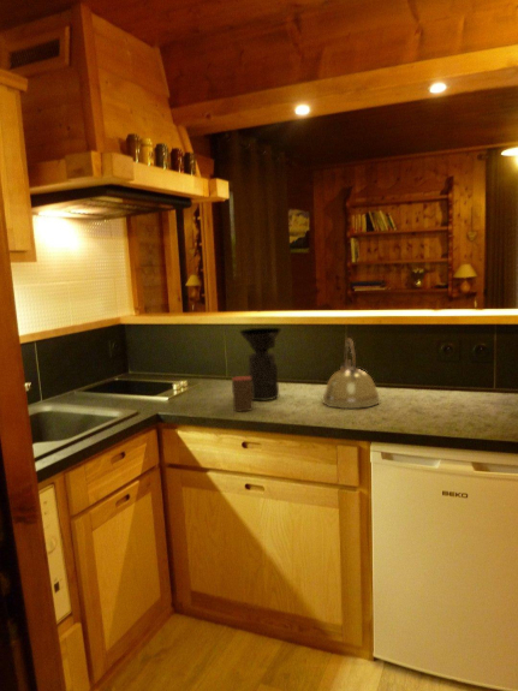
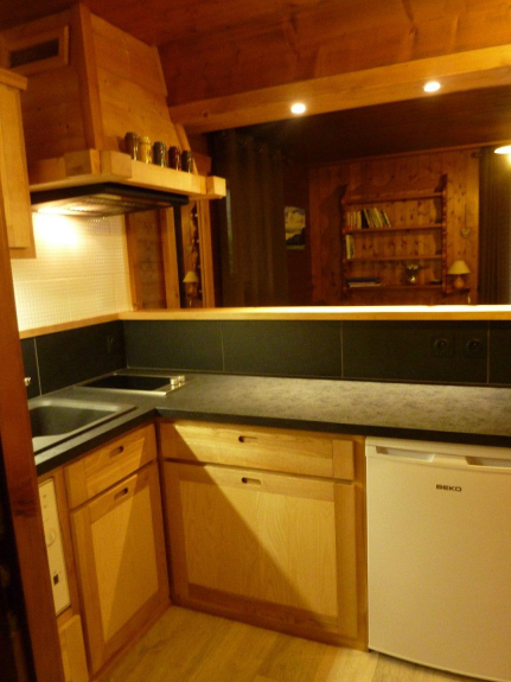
- coffee maker (262, 363)
- cup (242, 393)
- kettle (349, 369)
